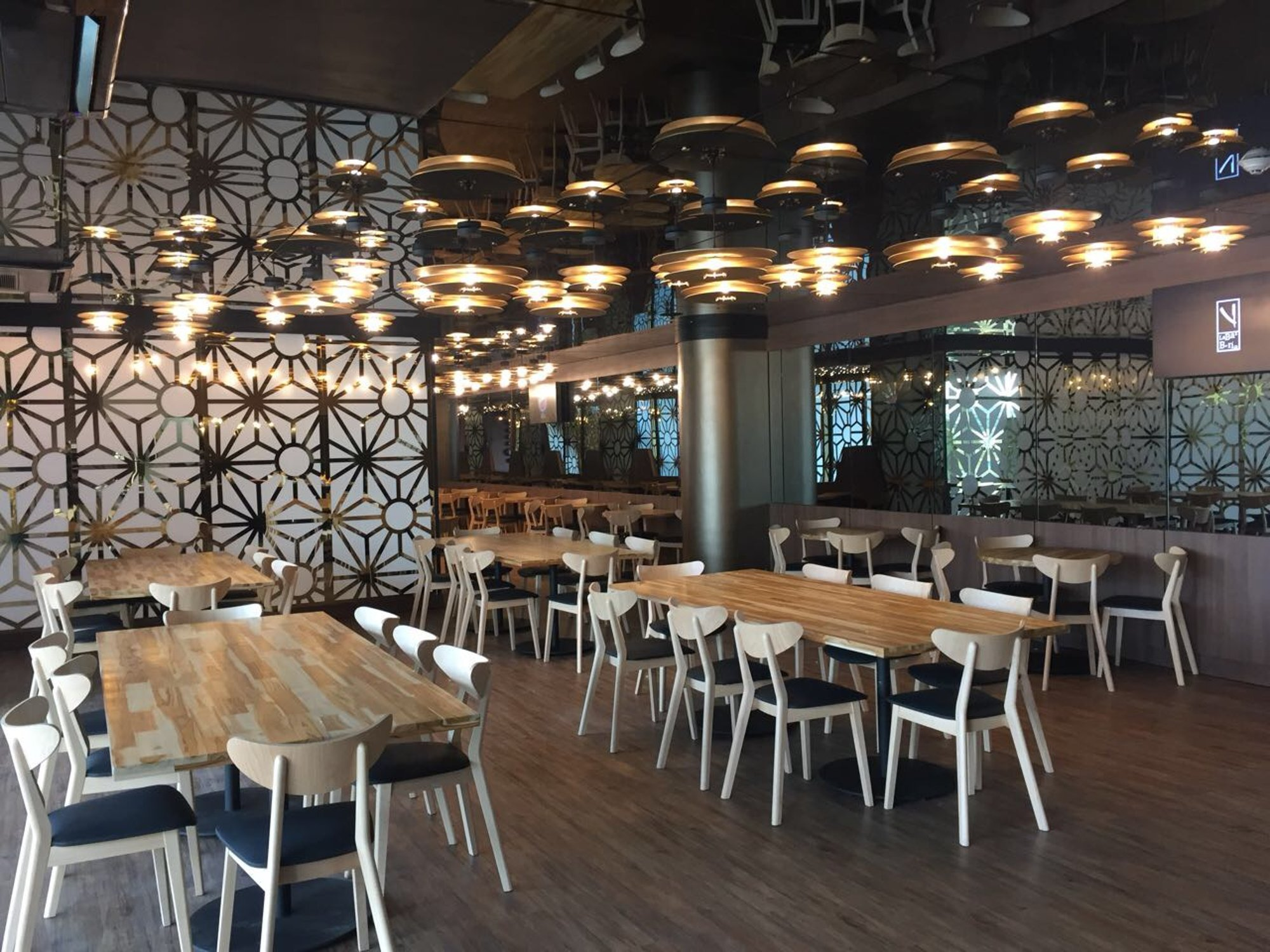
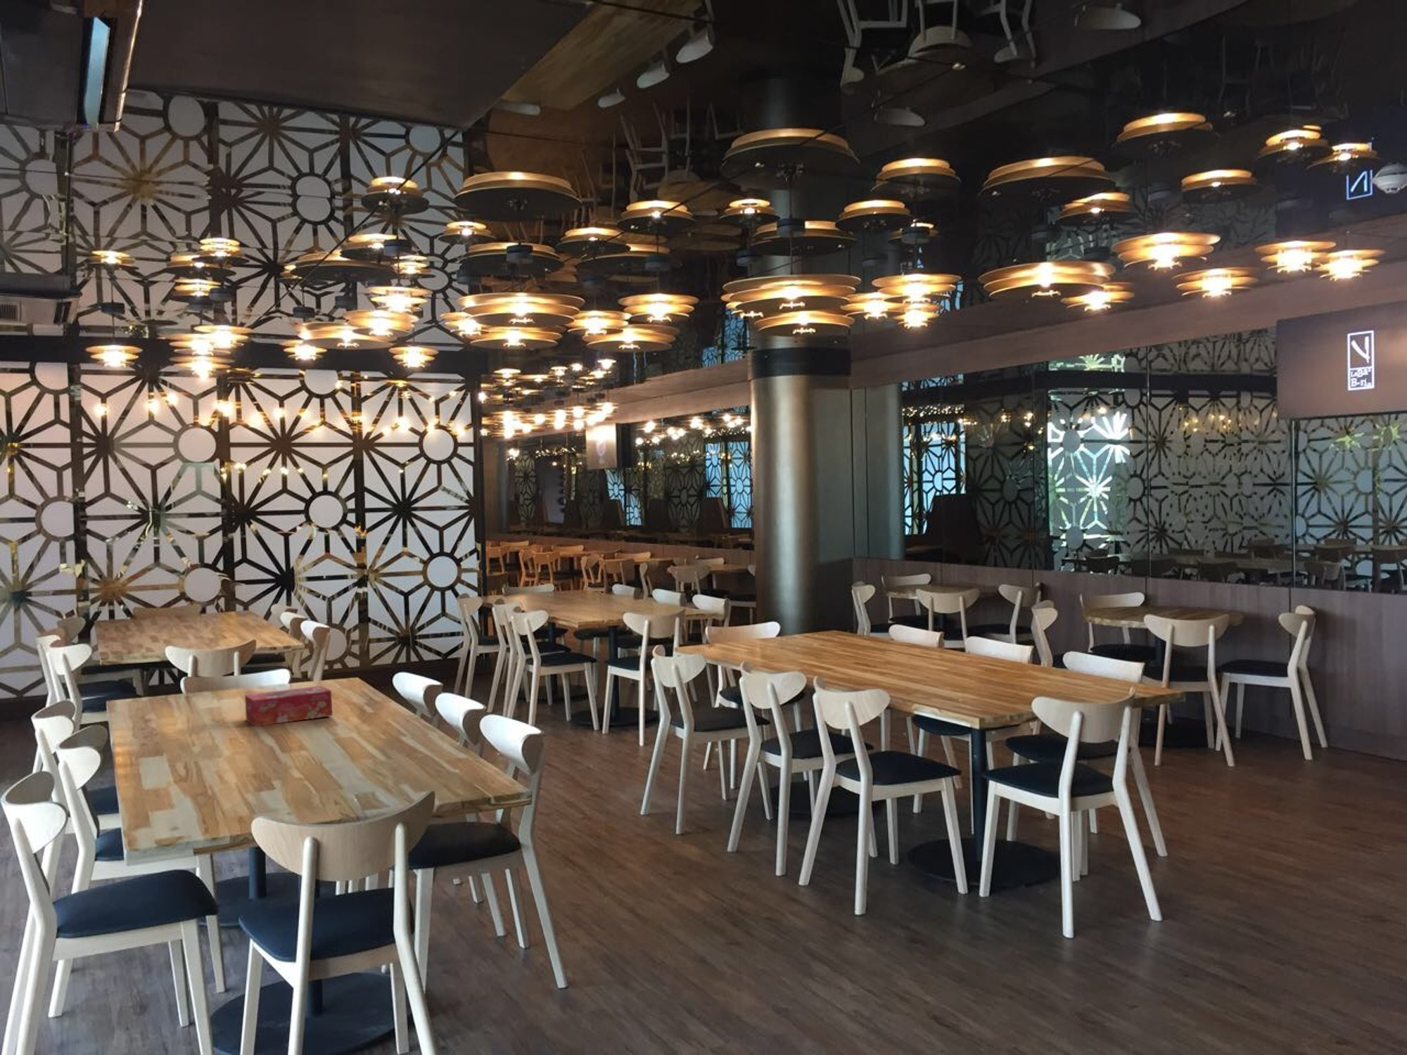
+ tissue box (288, 705)
